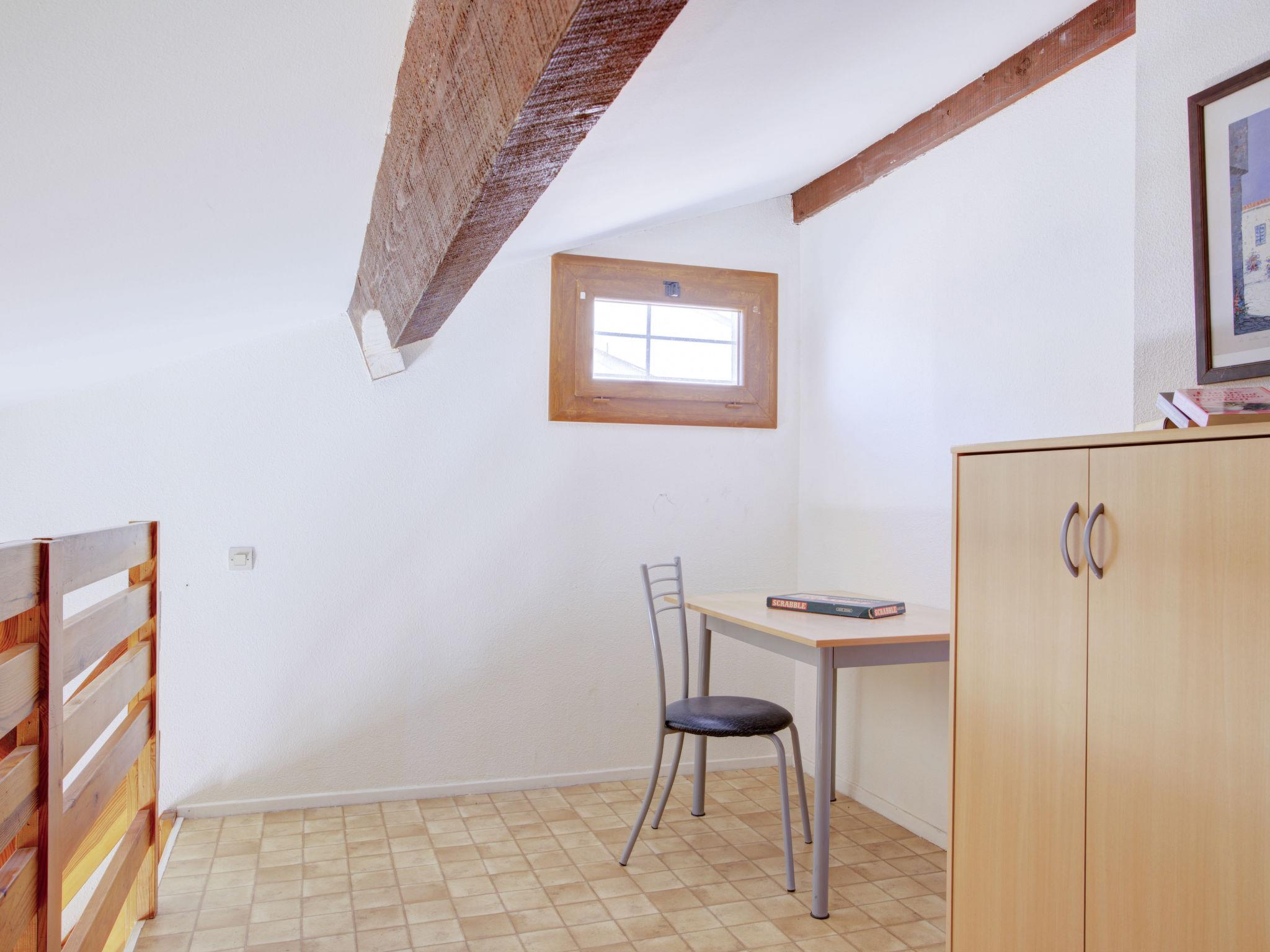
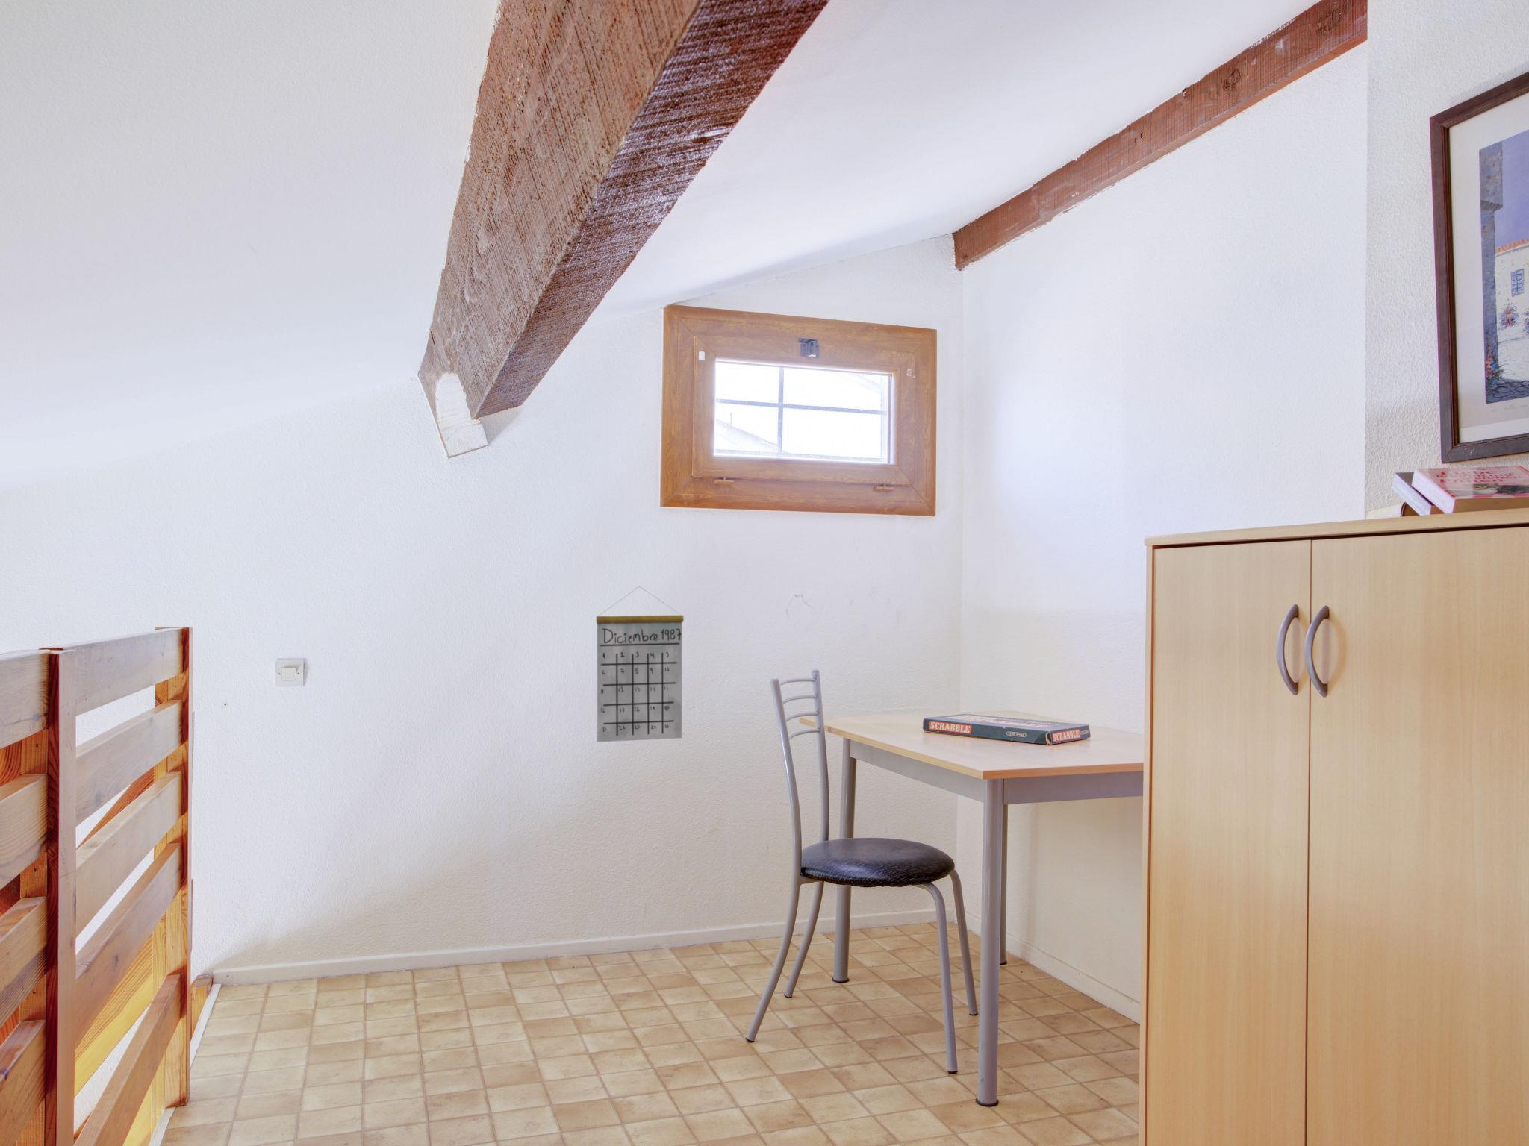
+ calendar (639, 662)
